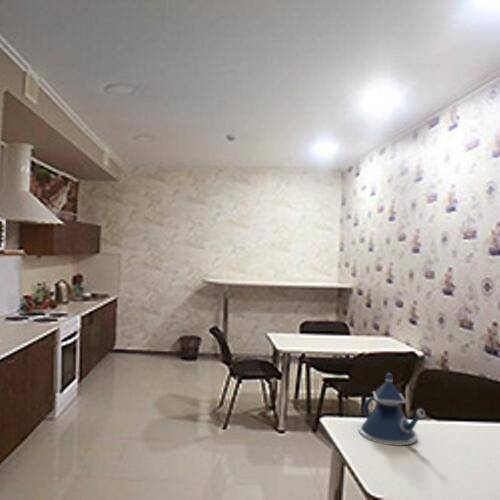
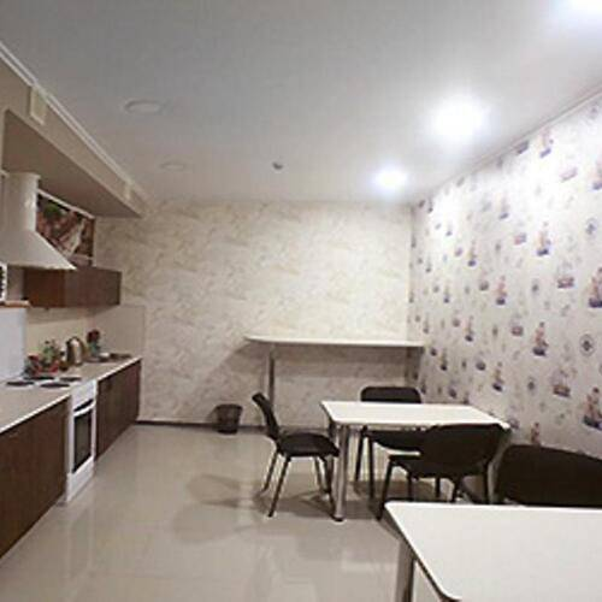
- teapot (389, 404)
